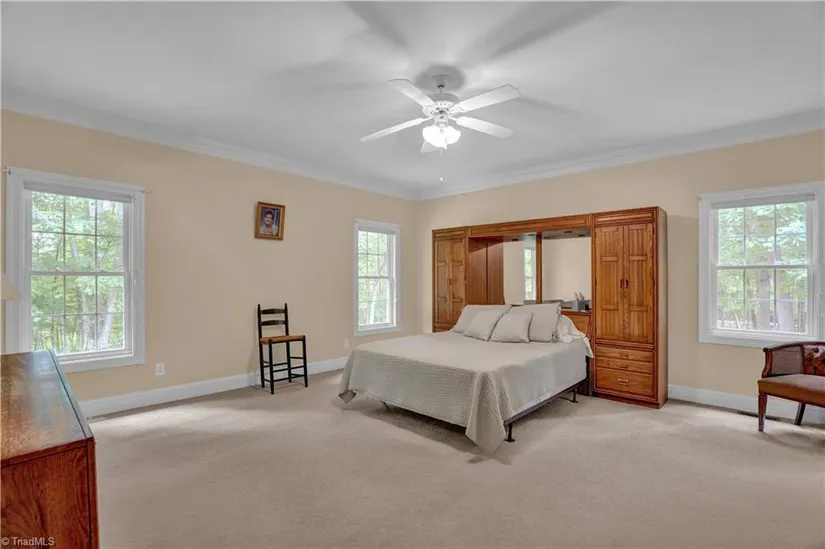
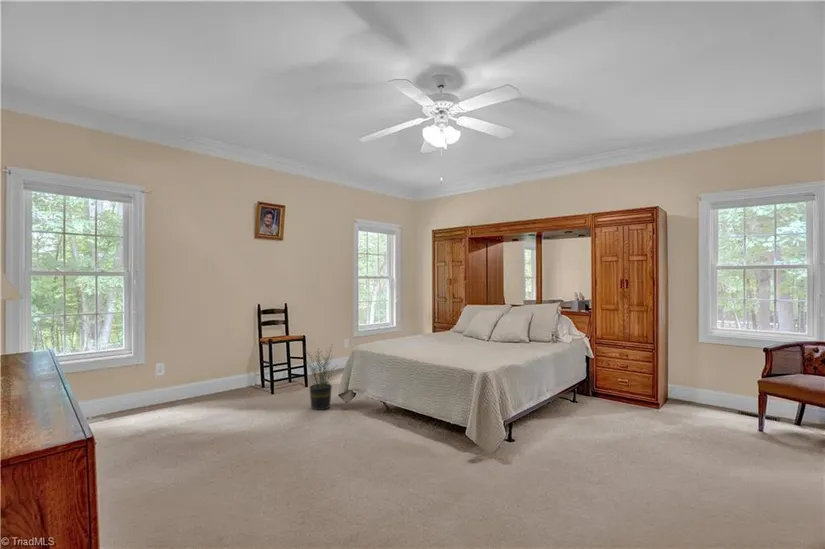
+ potted plant (318, 376)
